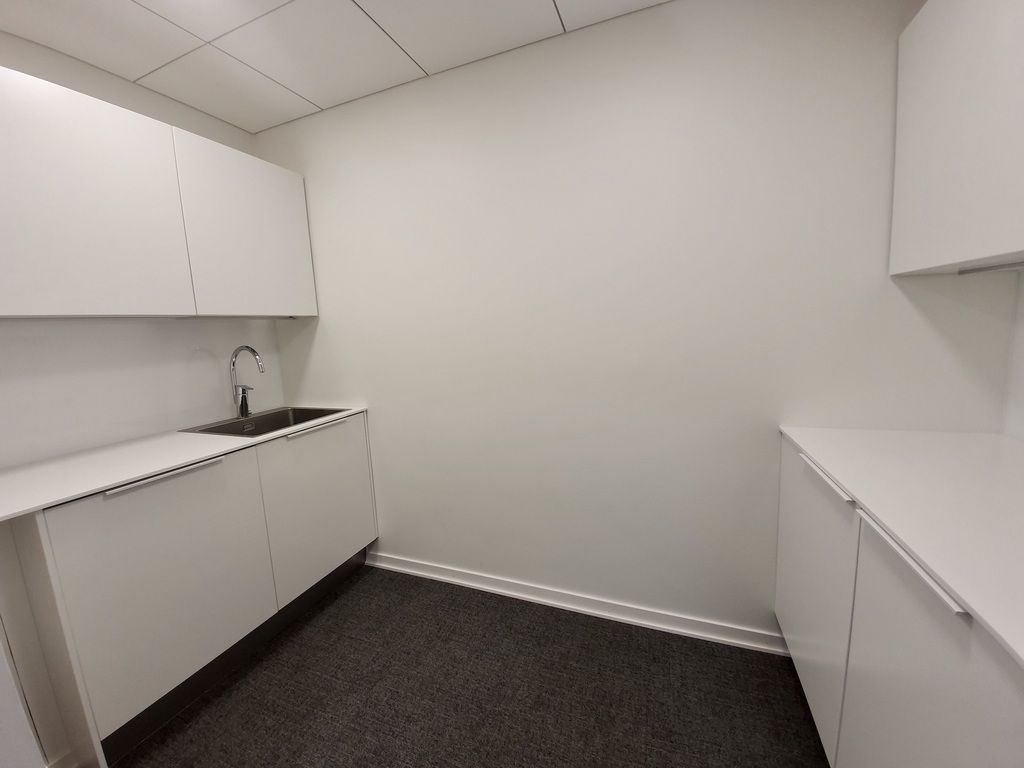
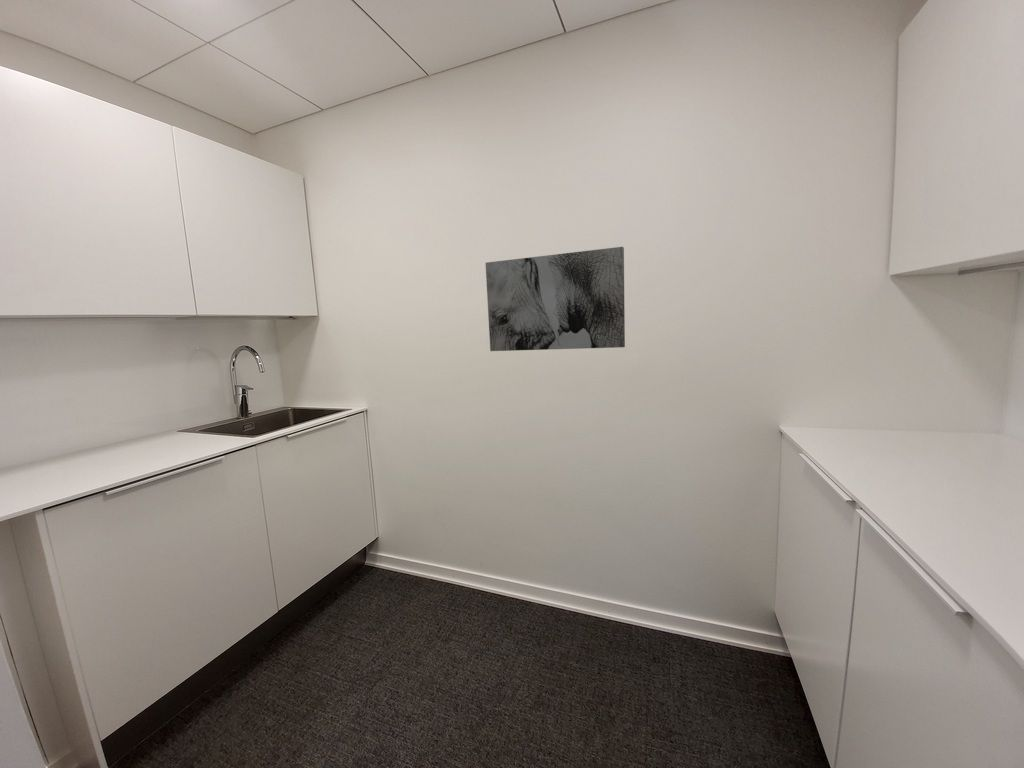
+ wall art (552, 303)
